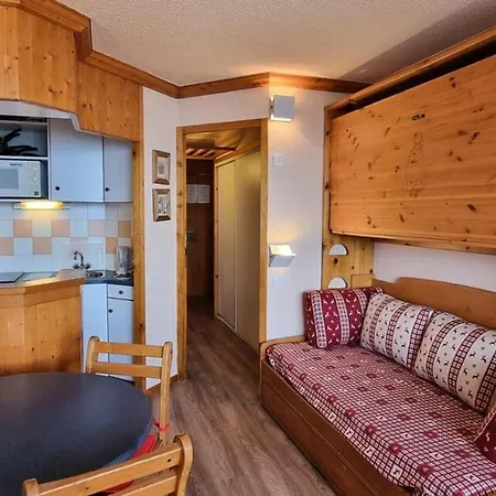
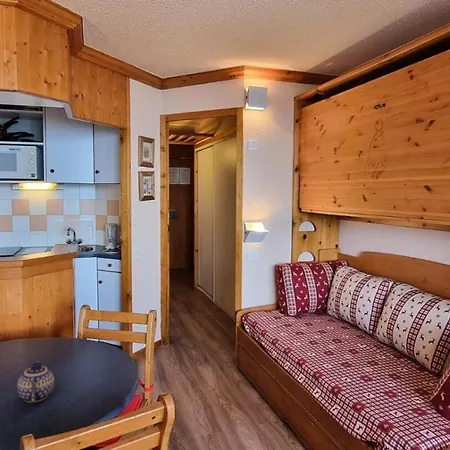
+ teapot (36, 380)
